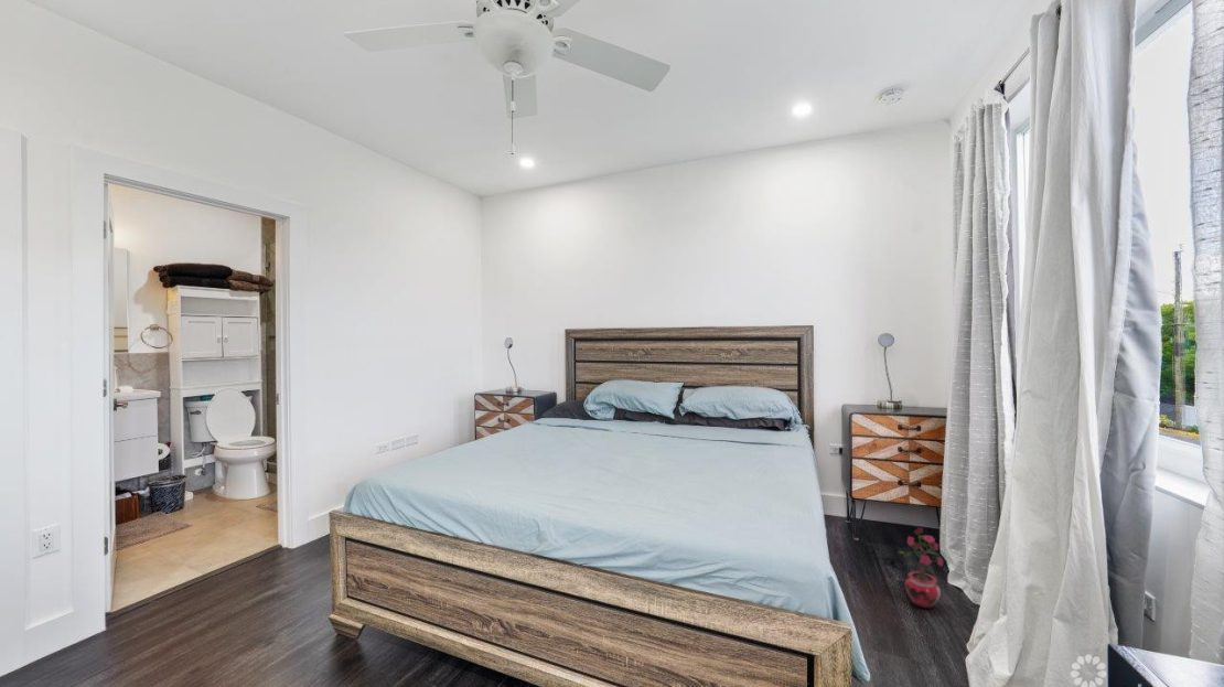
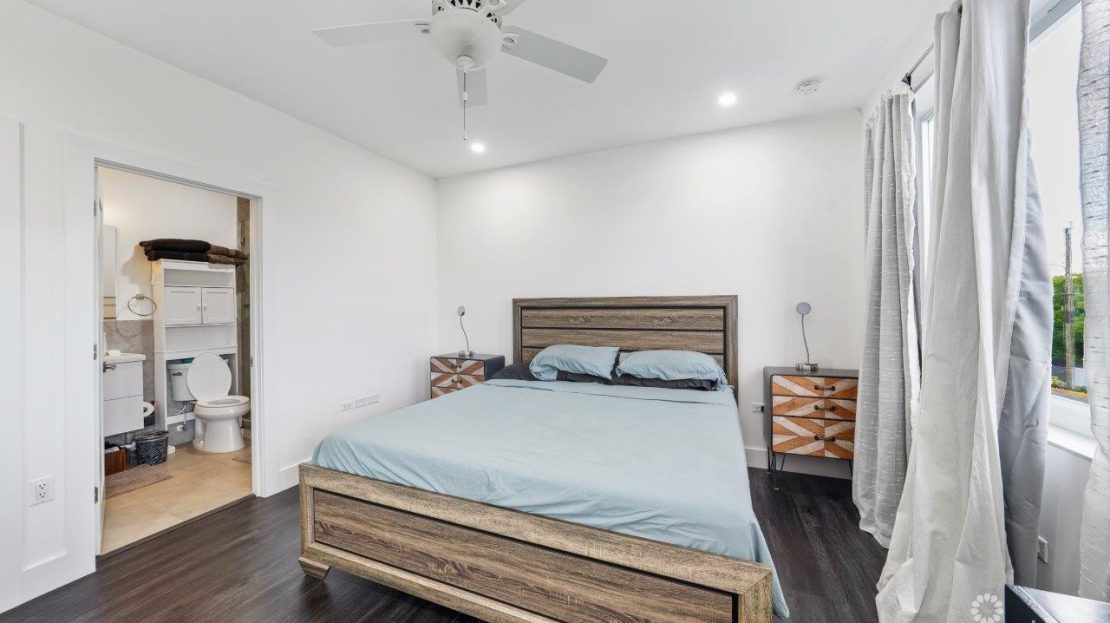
- potted plant (920, 566)
